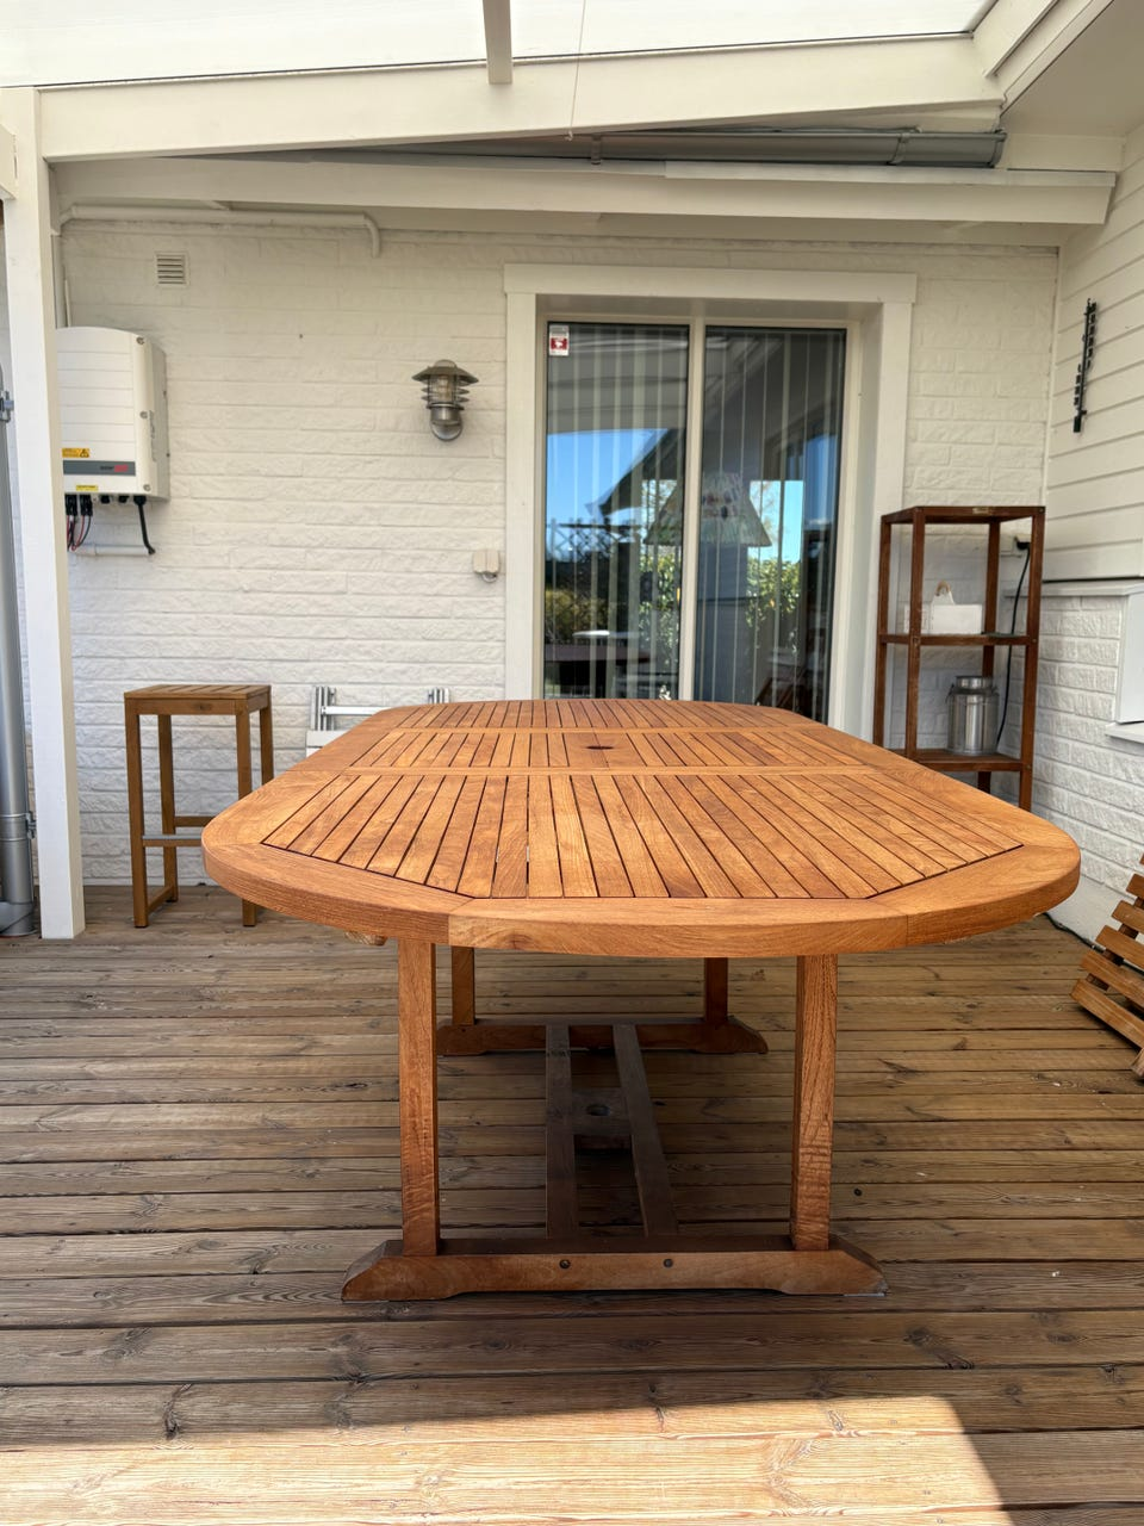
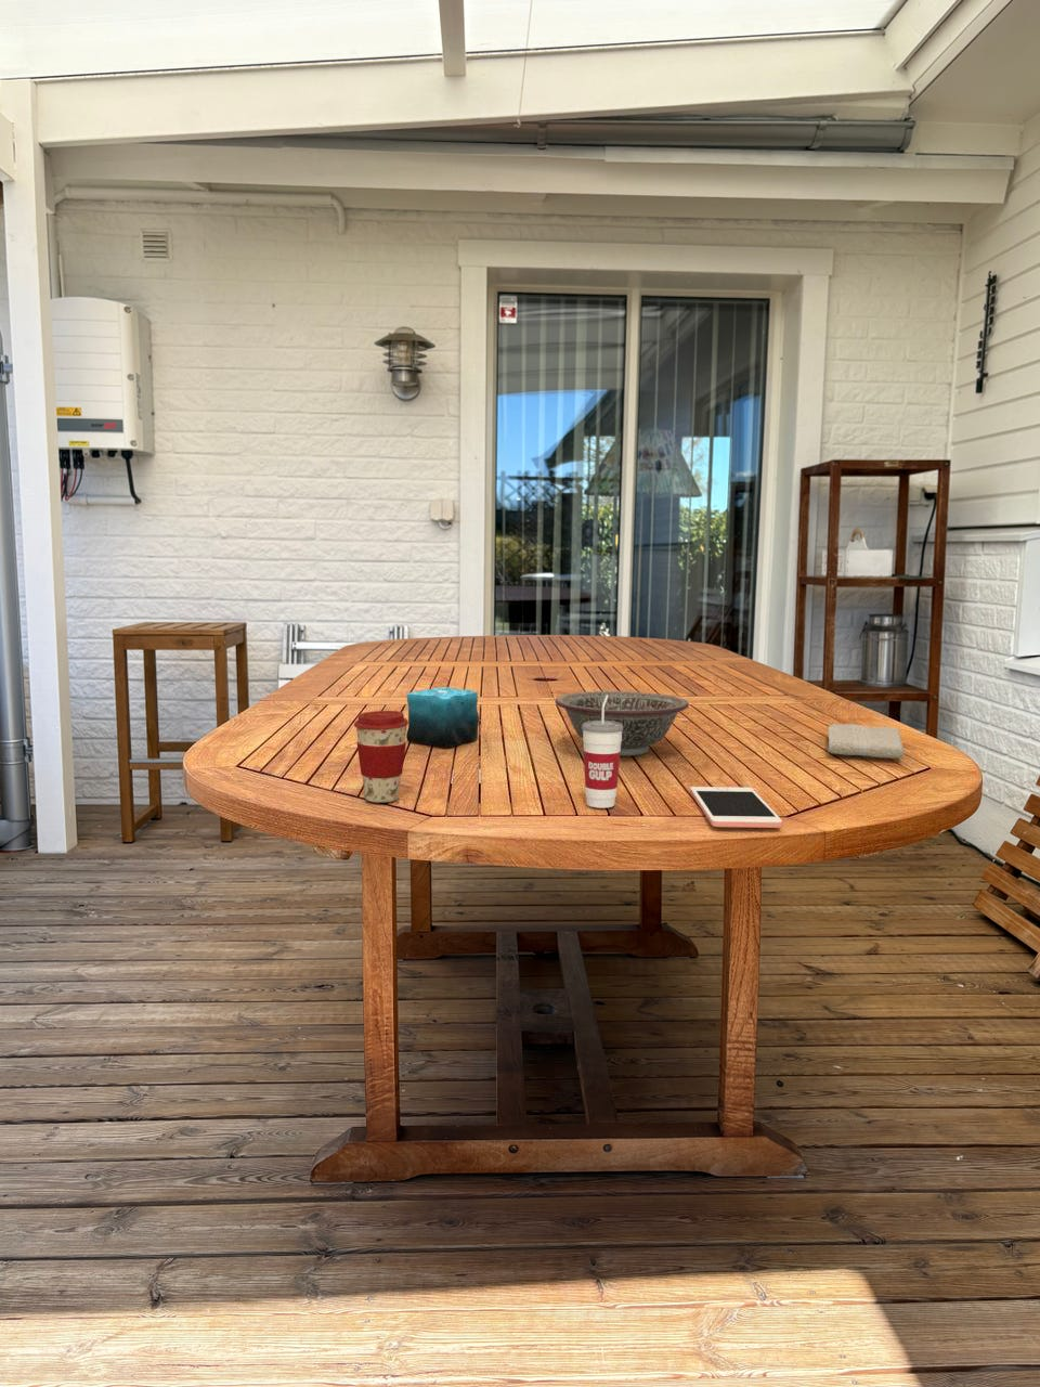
+ cell phone (732, 805)
+ candle (444, 706)
+ cup (601, 750)
+ coffee cup (381, 757)
+ decorative bowl (622, 724)
+ washcloth (864, 739)
